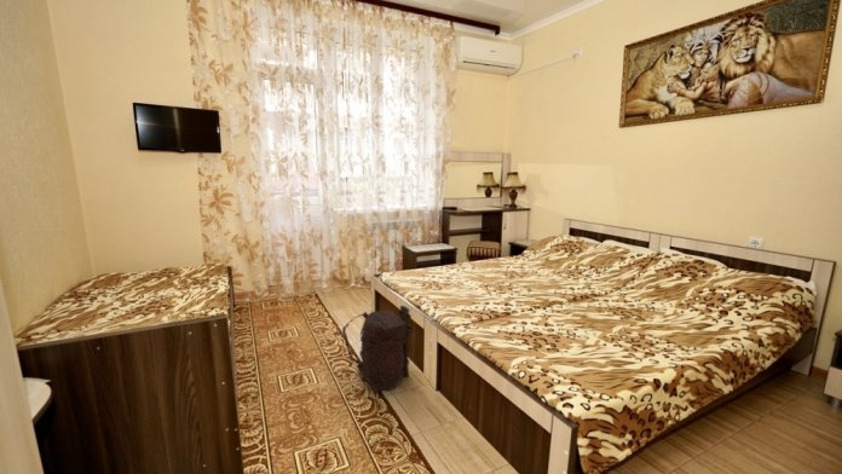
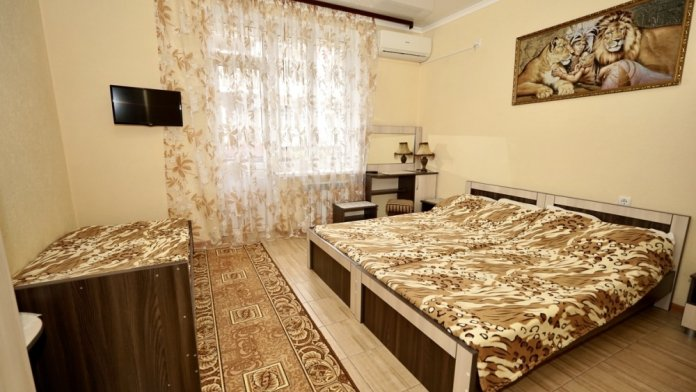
- backpack (382, 345)
